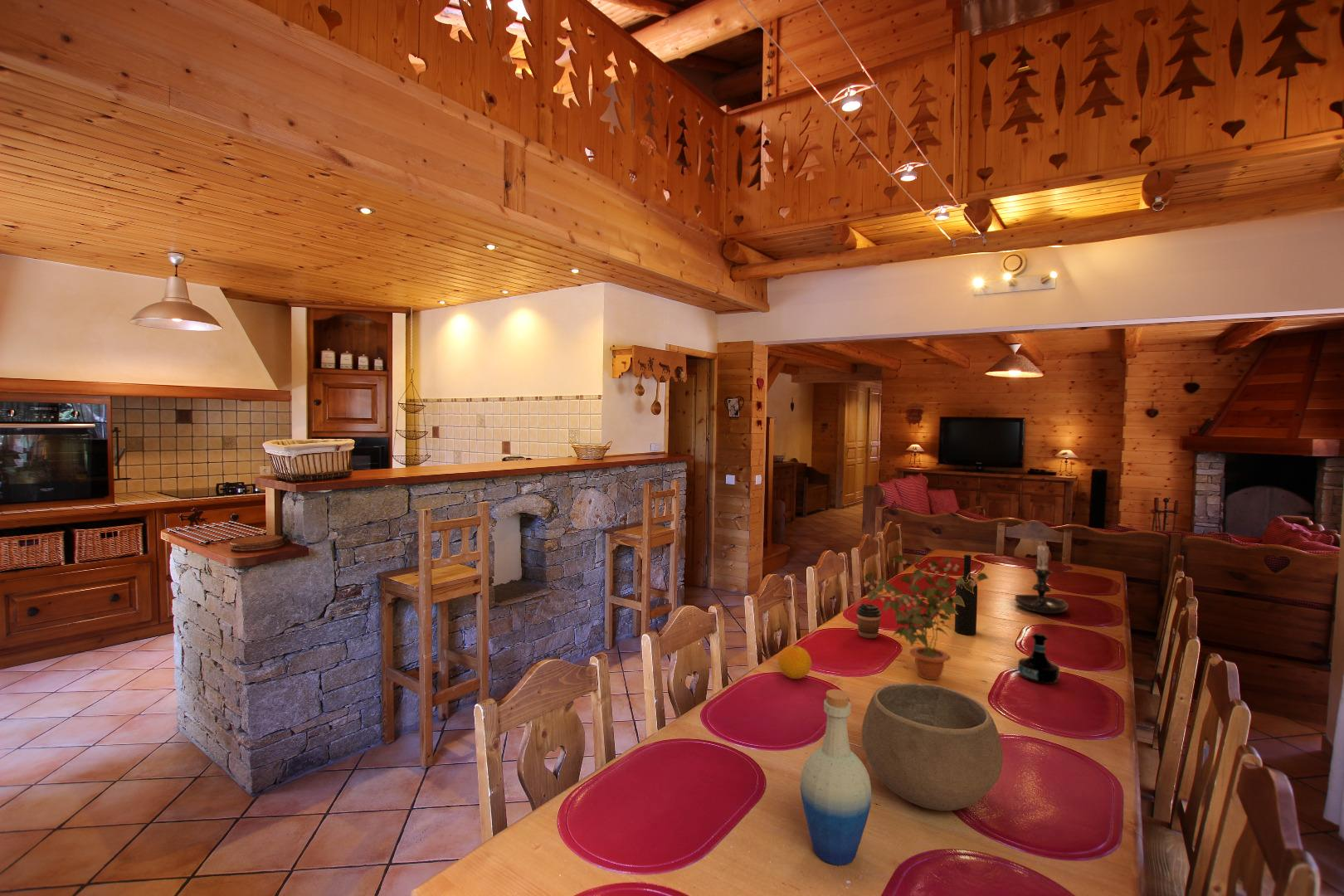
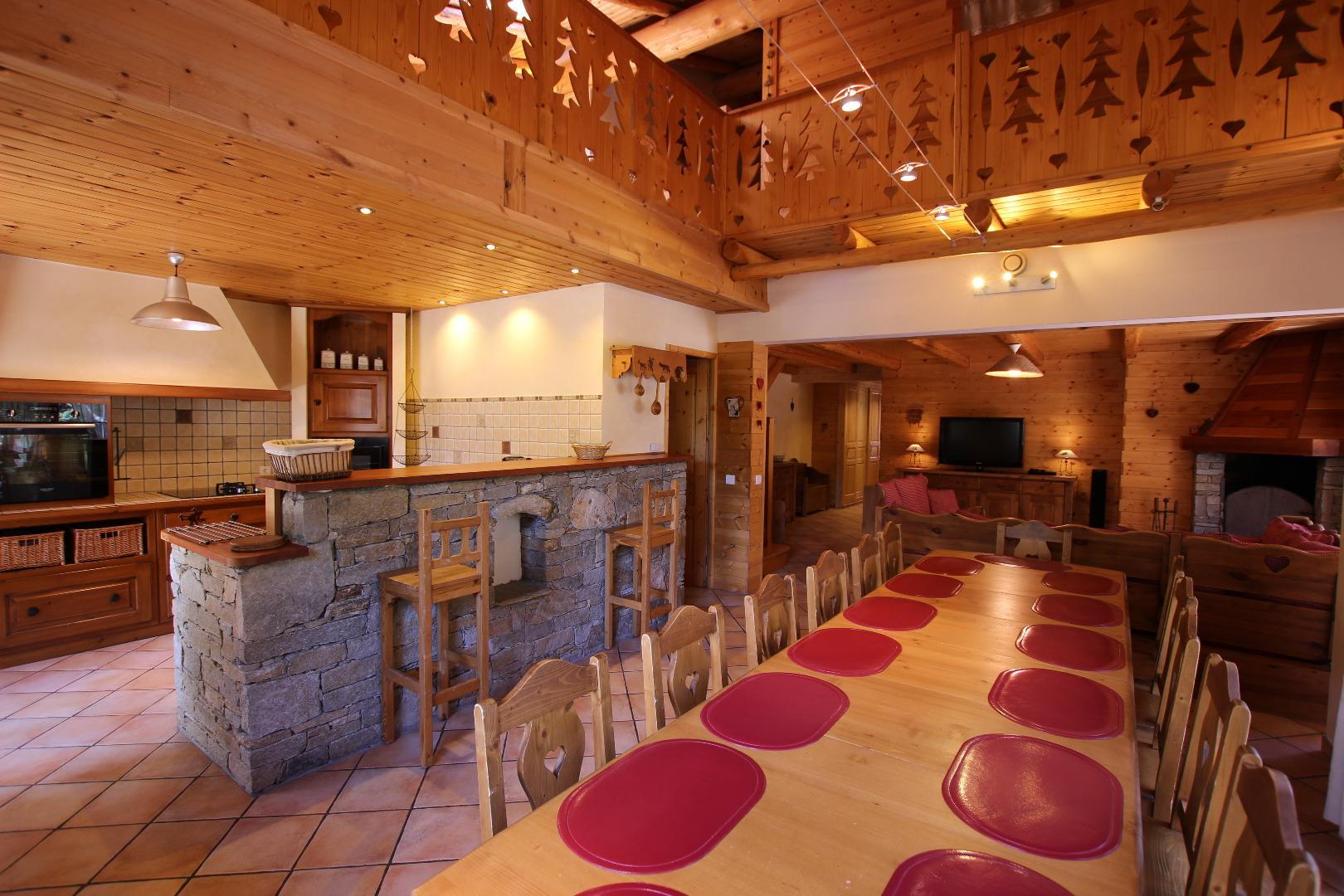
- tequila bottle (1039, 655)
- potted plant (928, 616)
- wine bottle (966, 593)
- fruit (794, 661)
- coffee cup (868, 619)
- bowl (928, 747)
- bottle (835, 772)
- candle holder (1041, 575)
